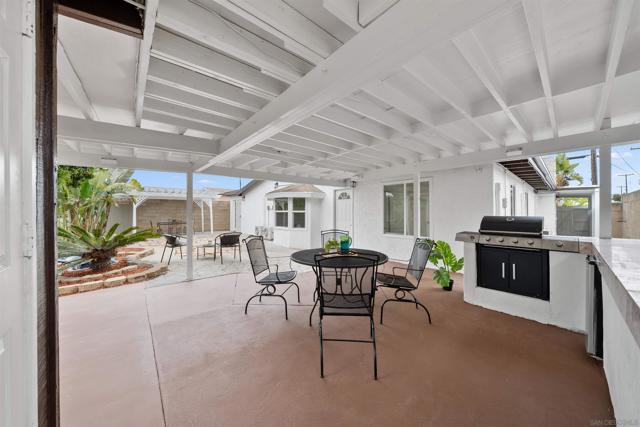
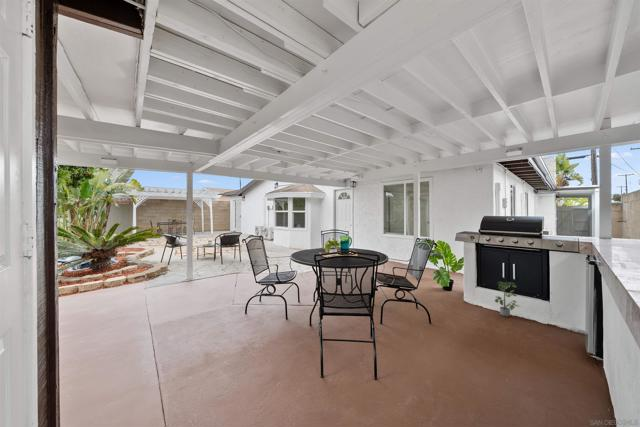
+ potted plant (508, 296)
